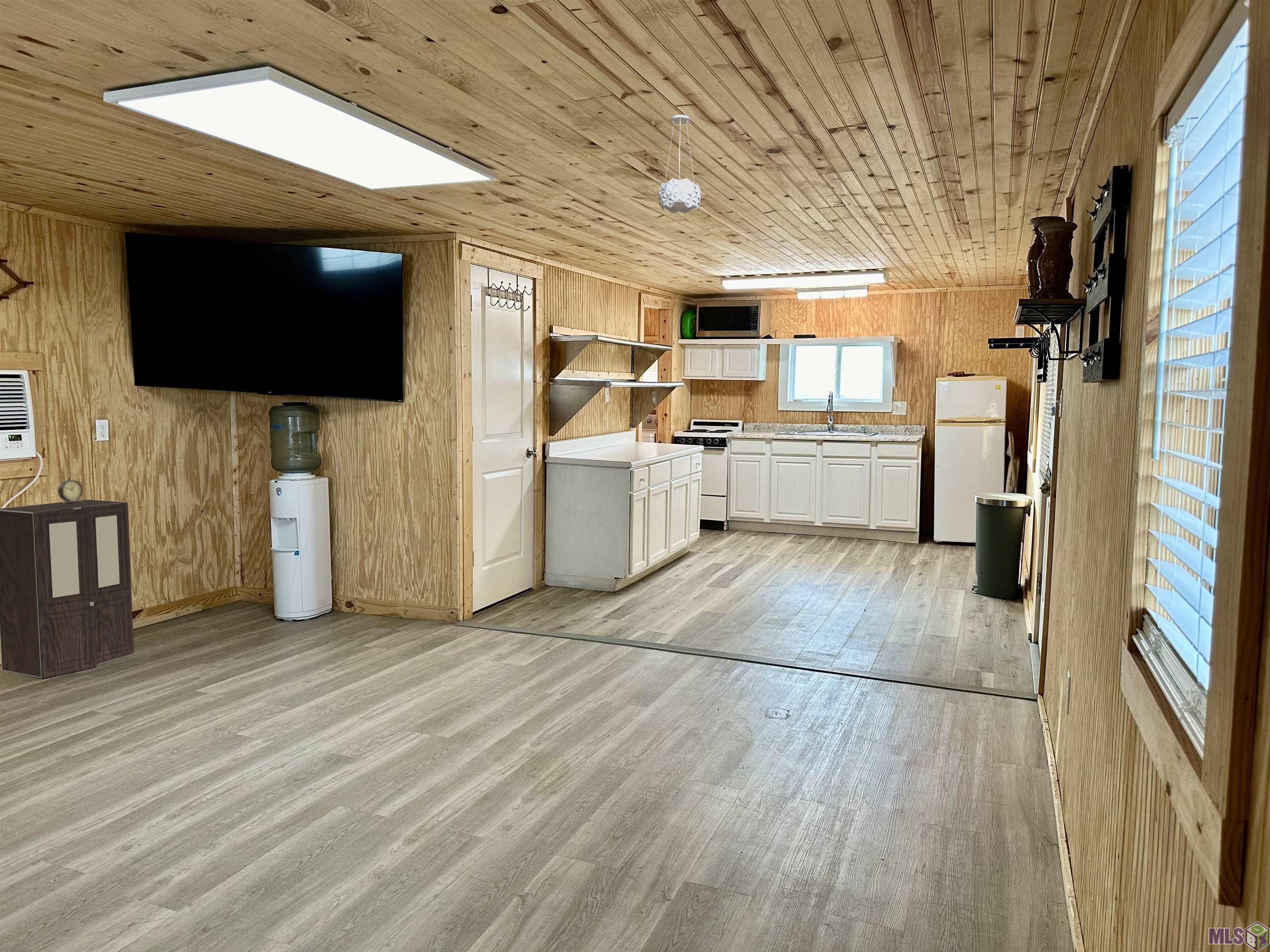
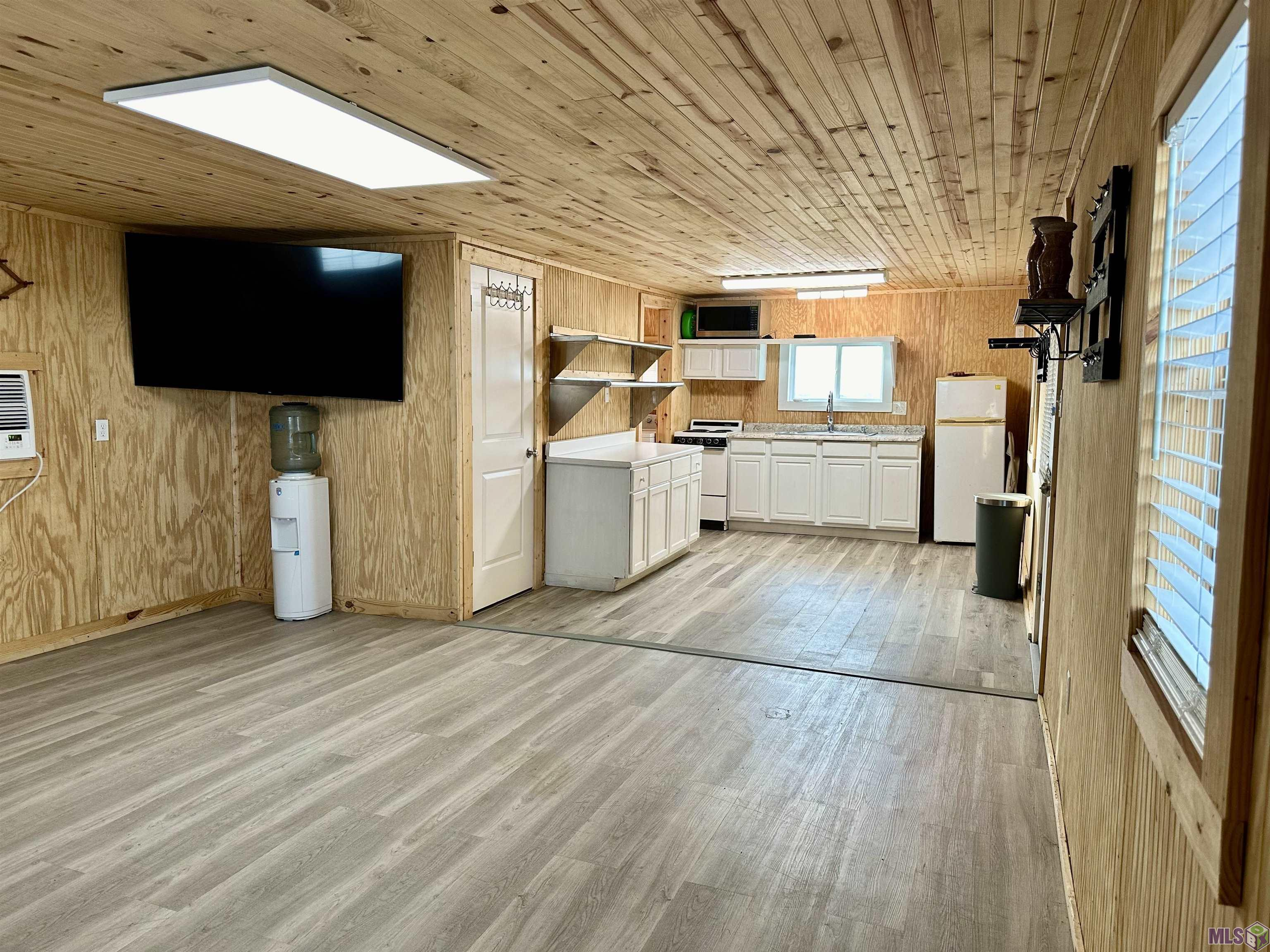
- alarm clock (69, 486)
- pendant light (680, 164)
- cabinet (71, 585)
